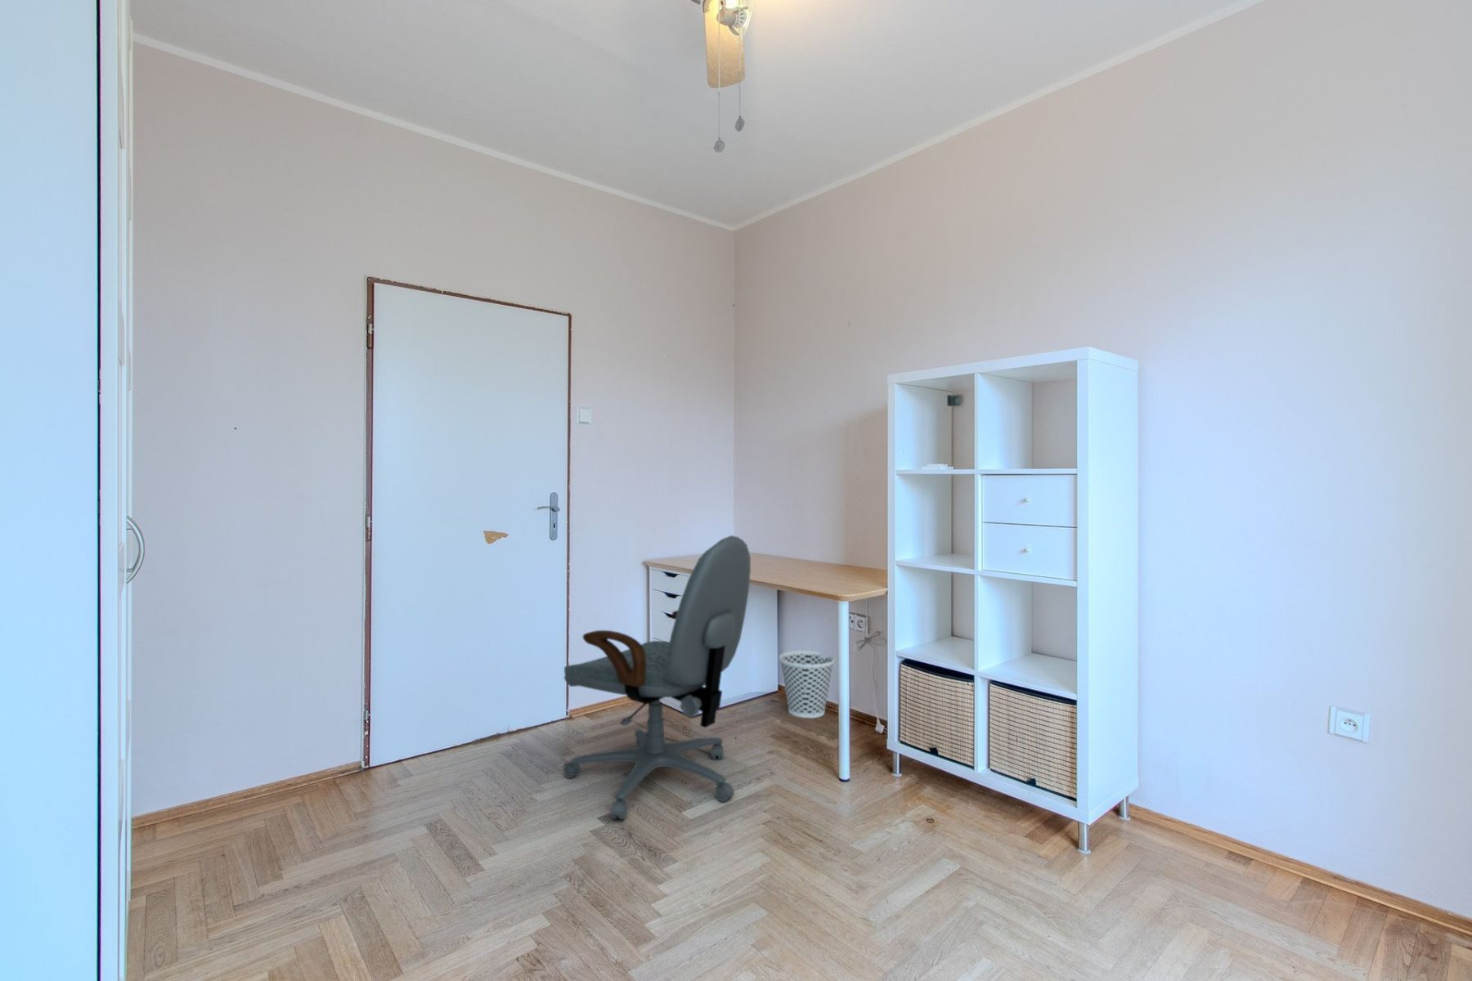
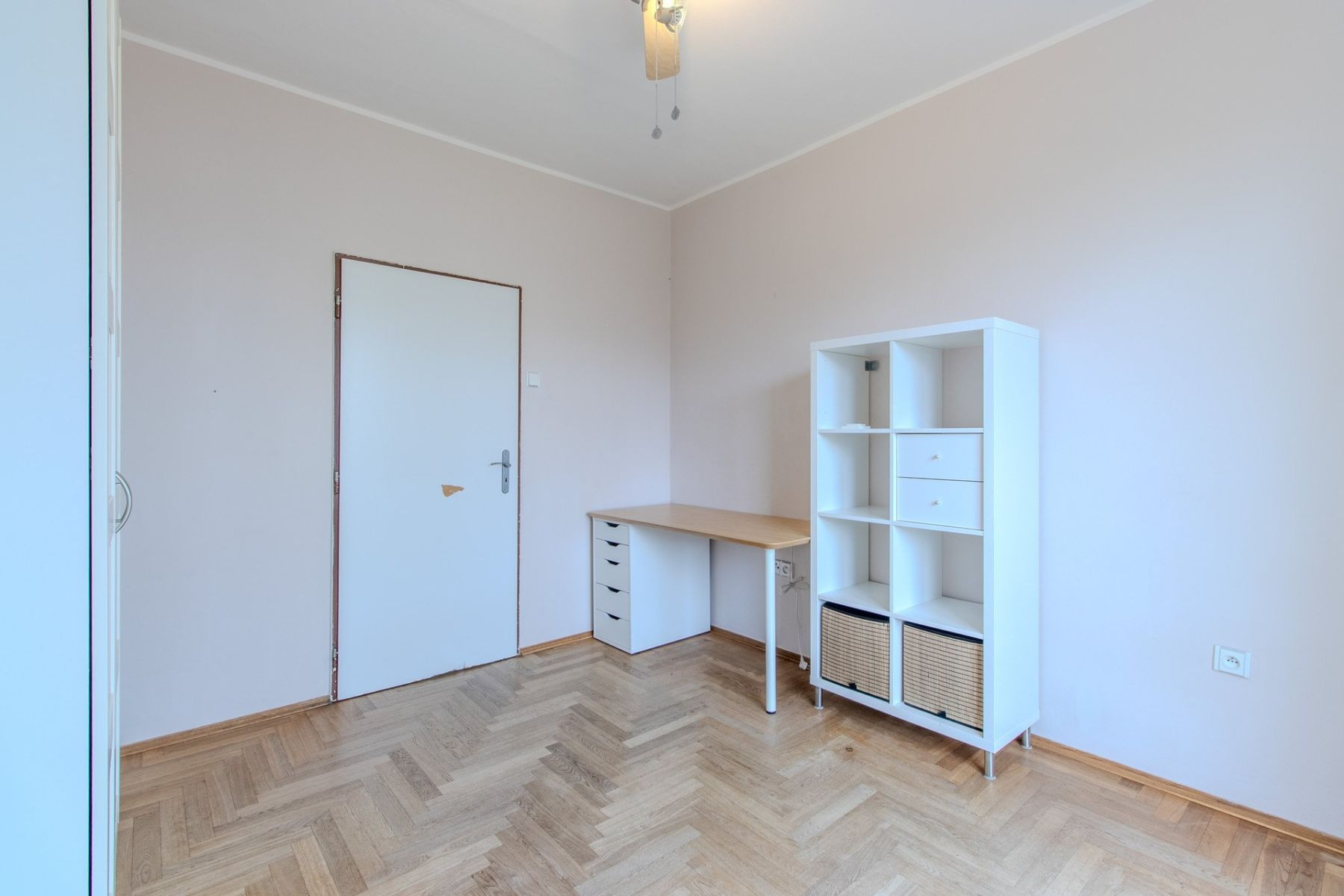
- office chair (656, 654)
- wastebasket (806, 684)
